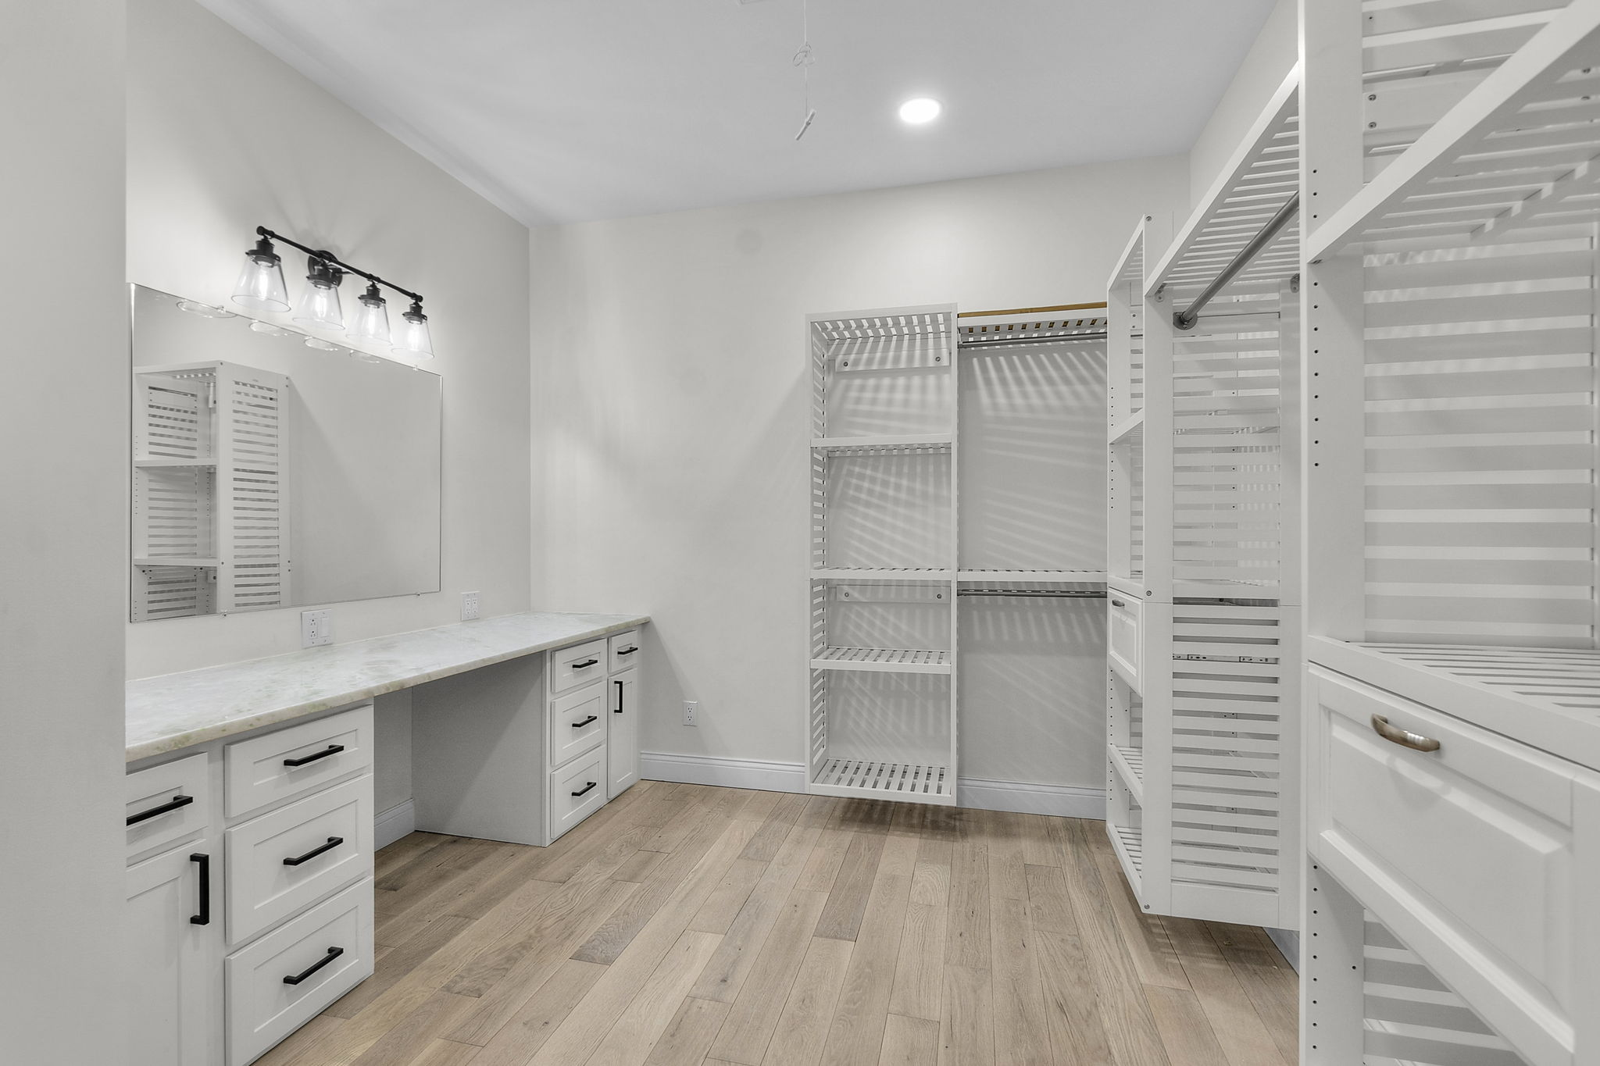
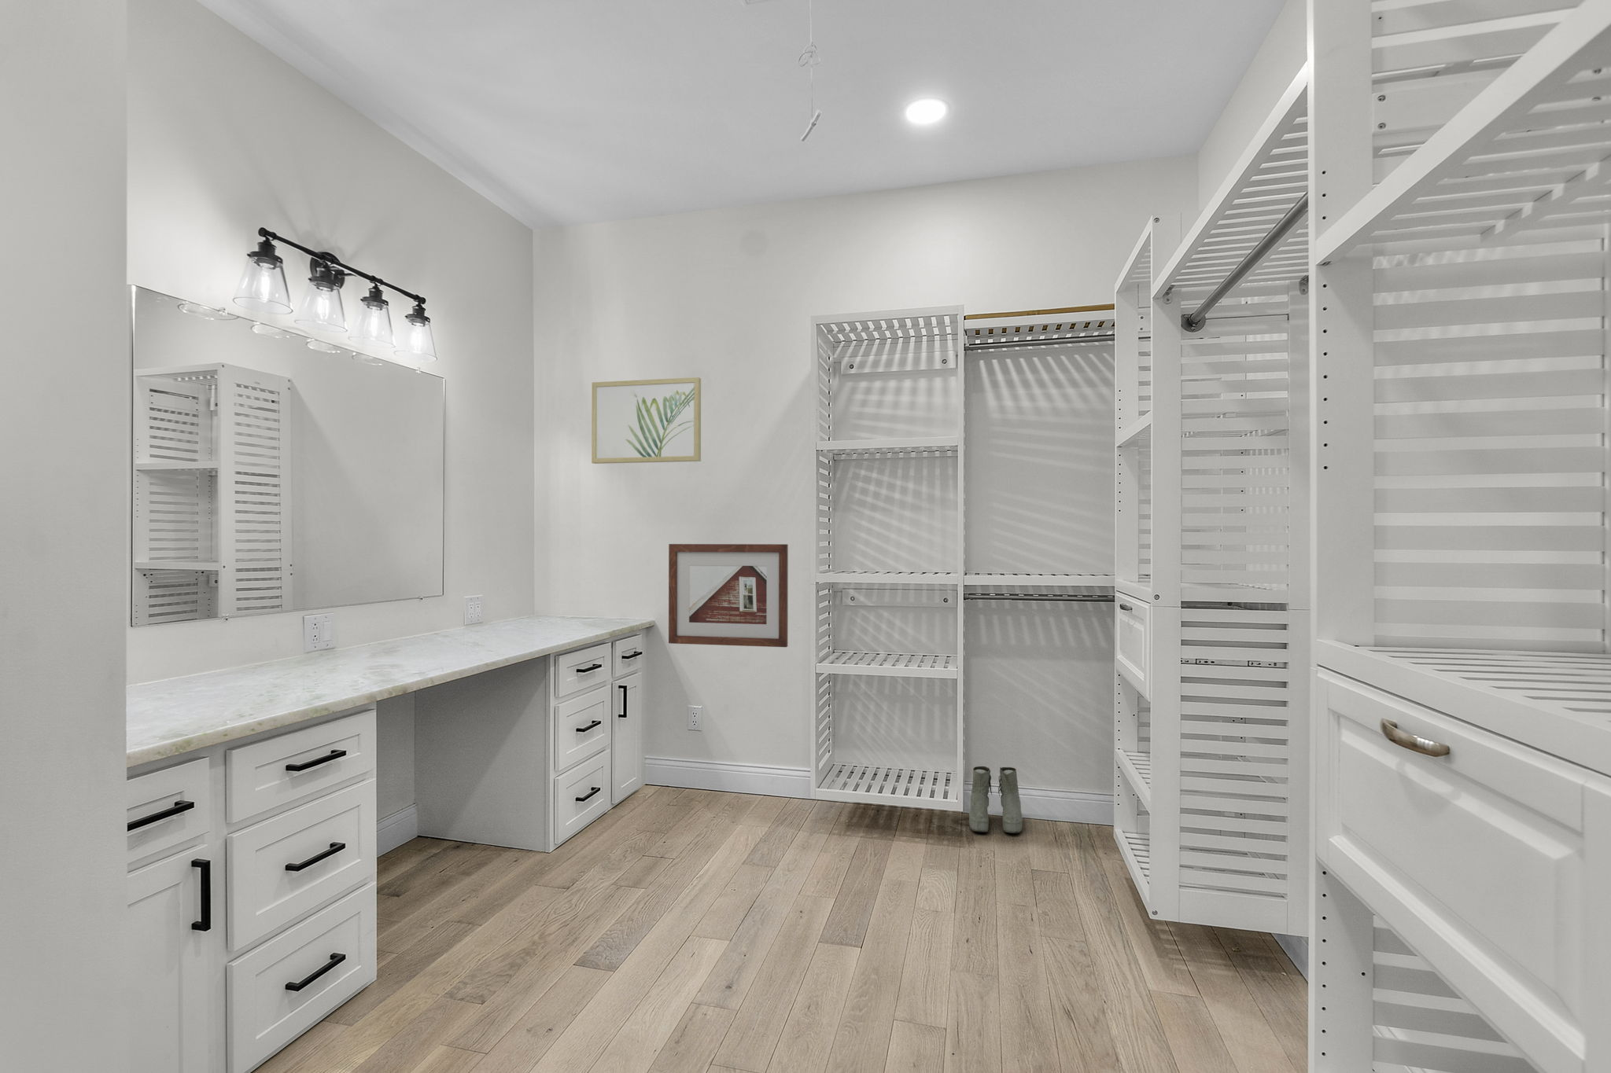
+ boots (999, 795)
+ picture frame (727, 594)
+ wall art (646, 420)
